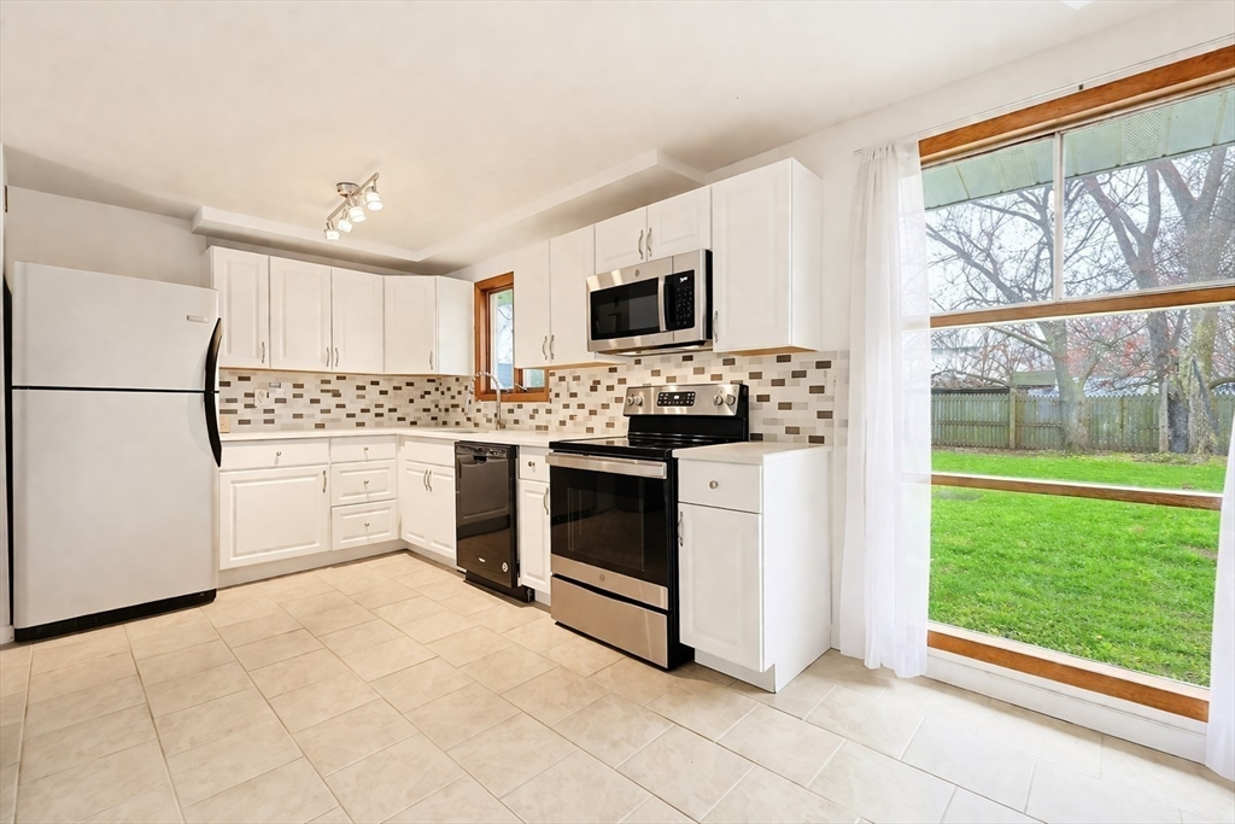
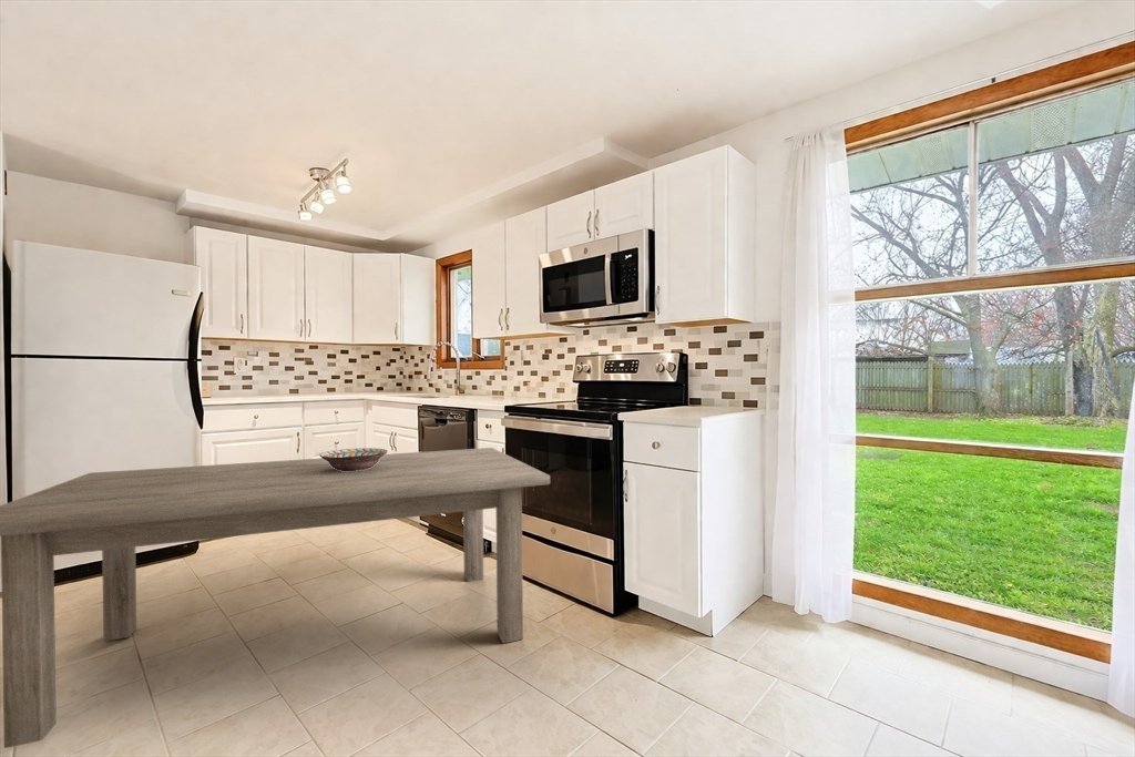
+ dining table (308, 528)
+ decorative bowl (354, 459)
